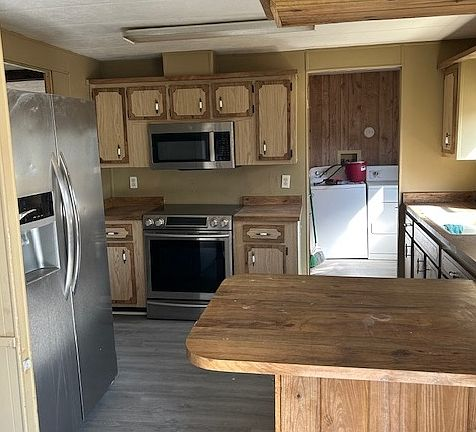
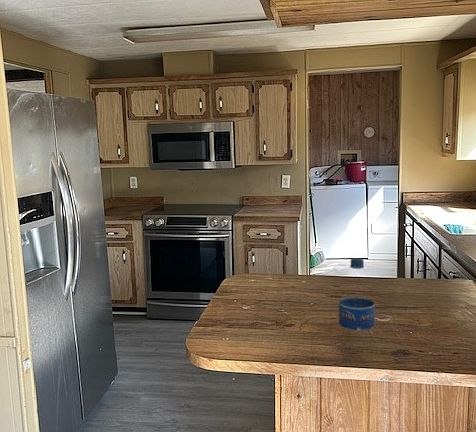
+ water bottle (356, 309)
